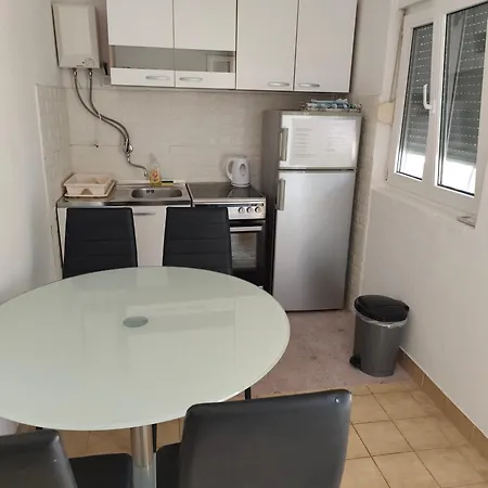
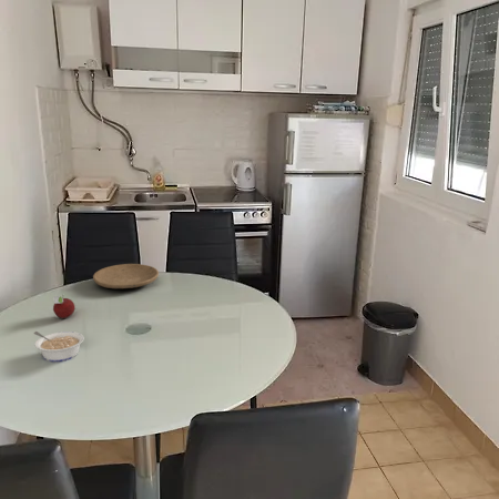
+ plate (126, 278)
+ fruit (63, 305)
+ legume (58, 346)
